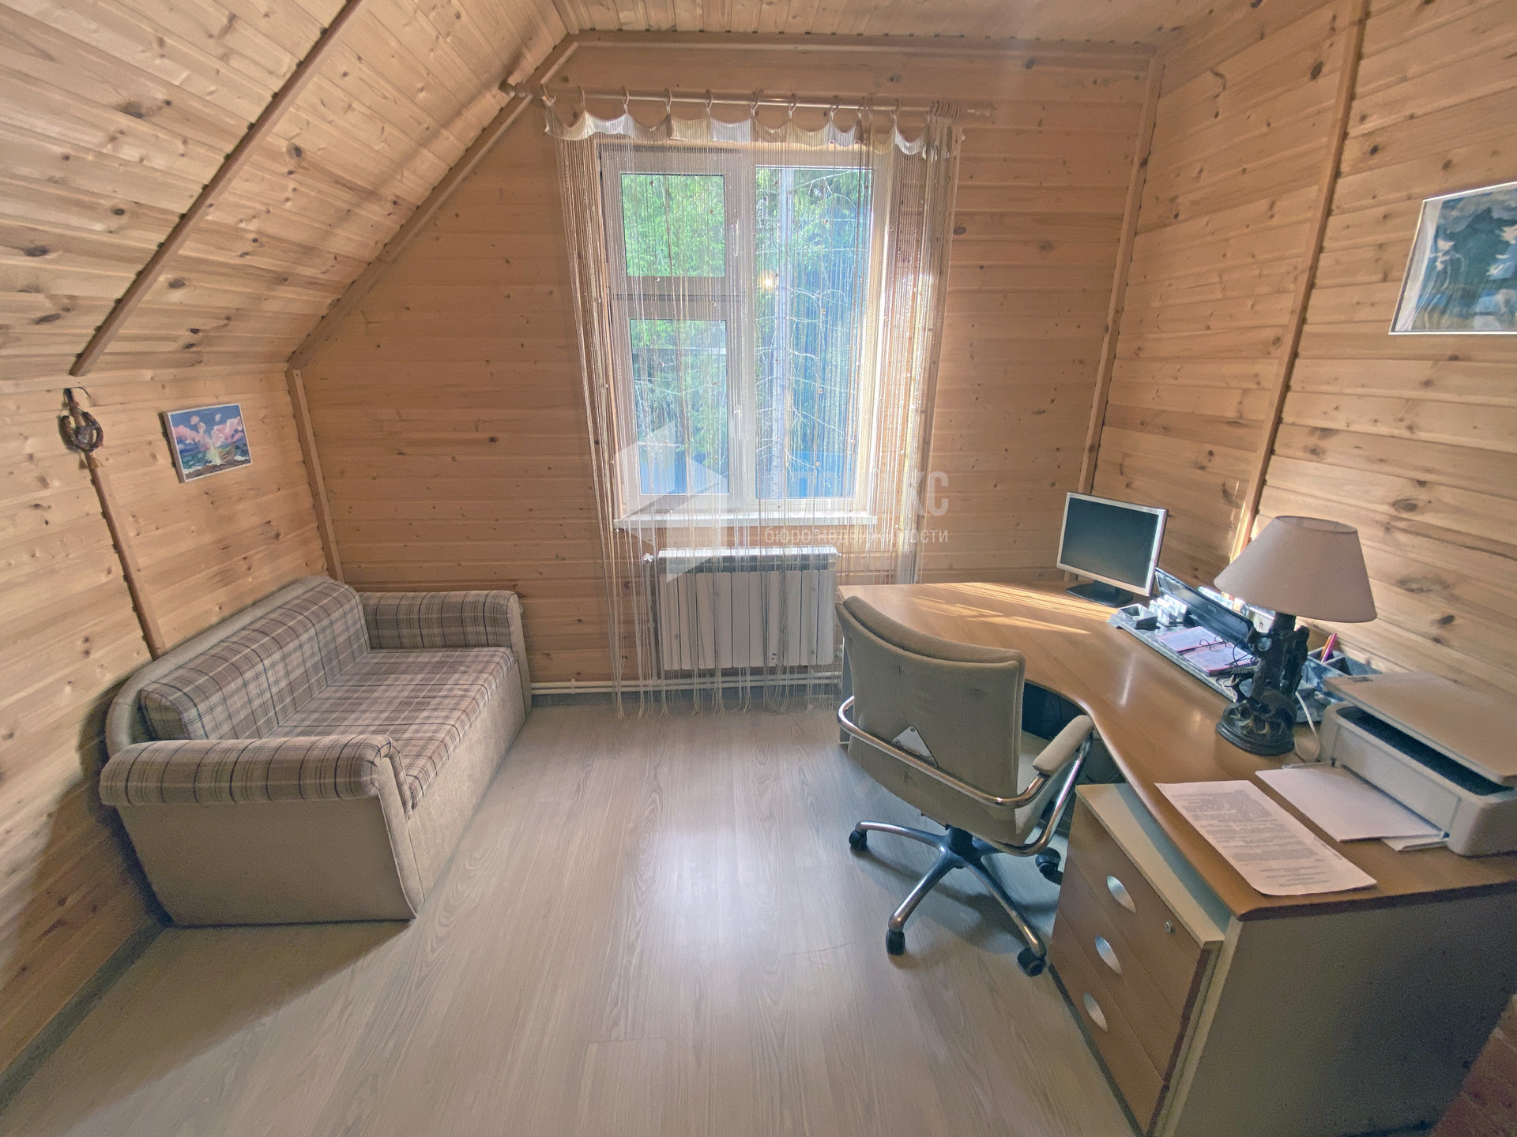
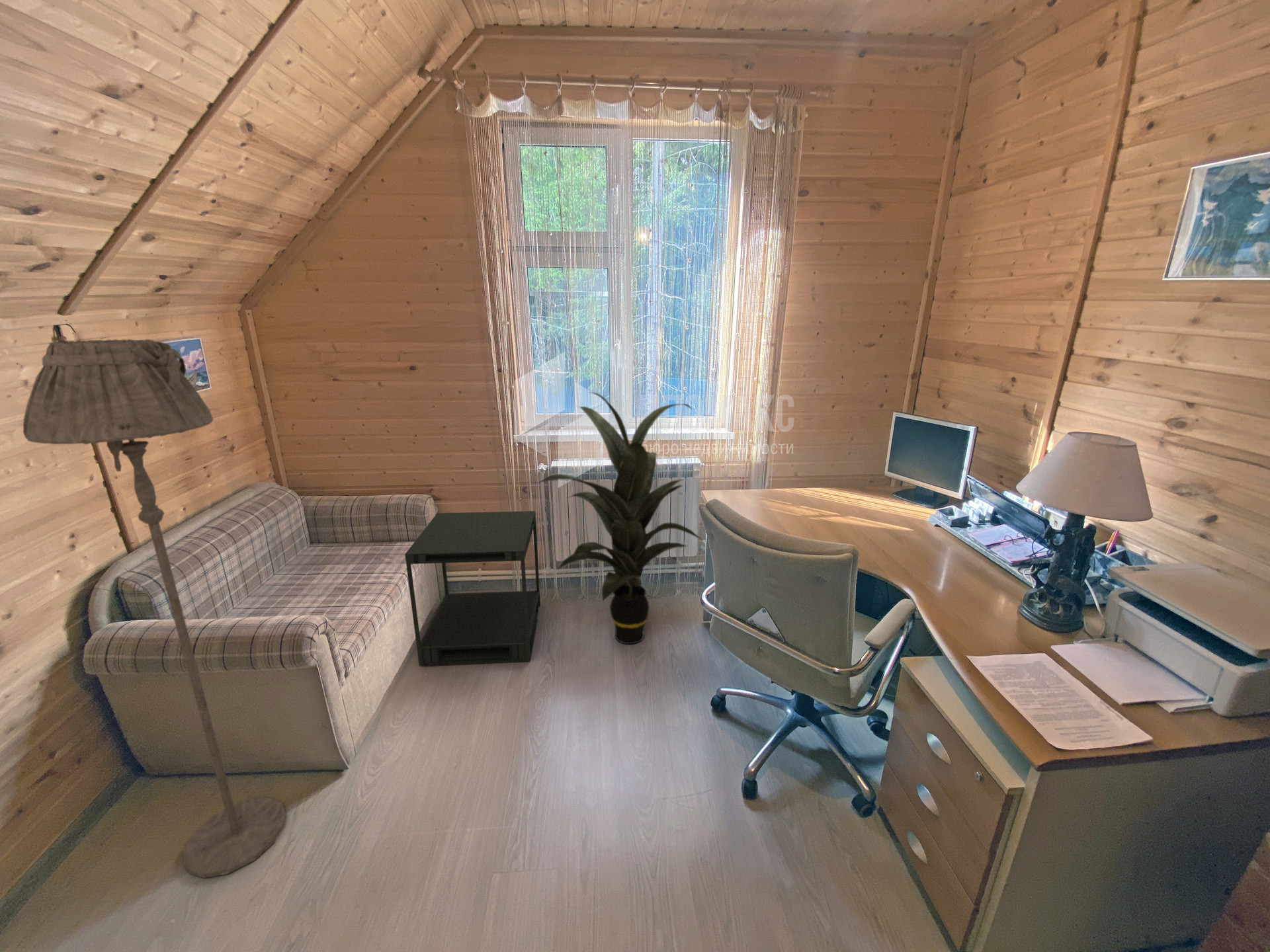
+ indoor plant (620, 520)
+ floor lamp (180, 625)
+ side table (481, 592)
